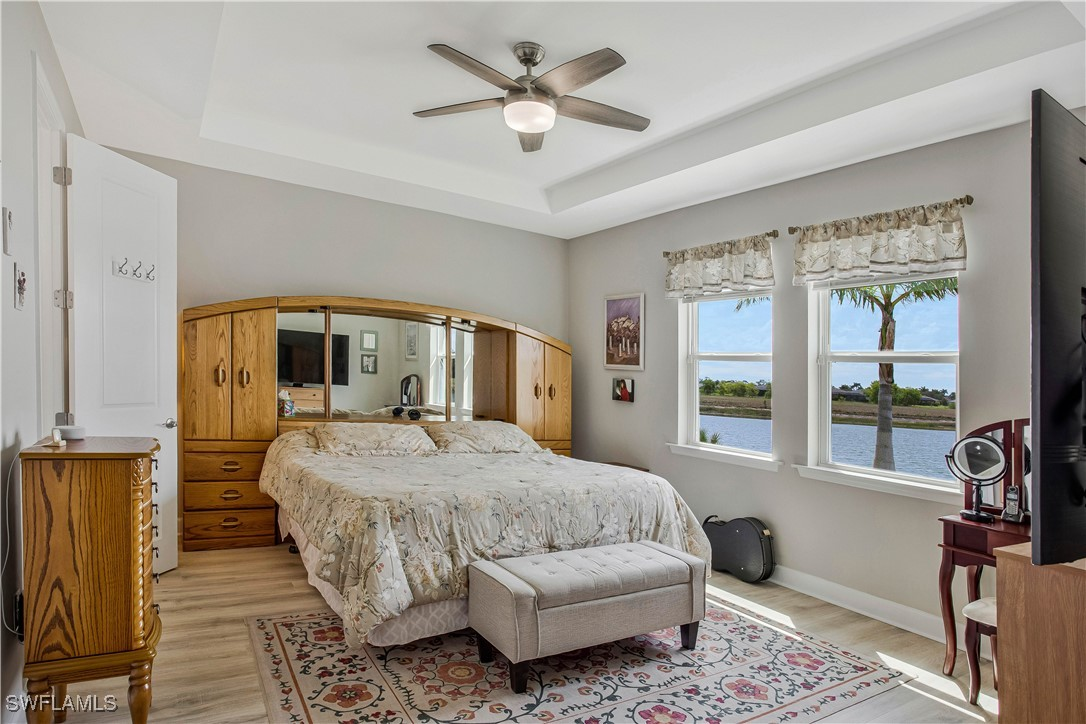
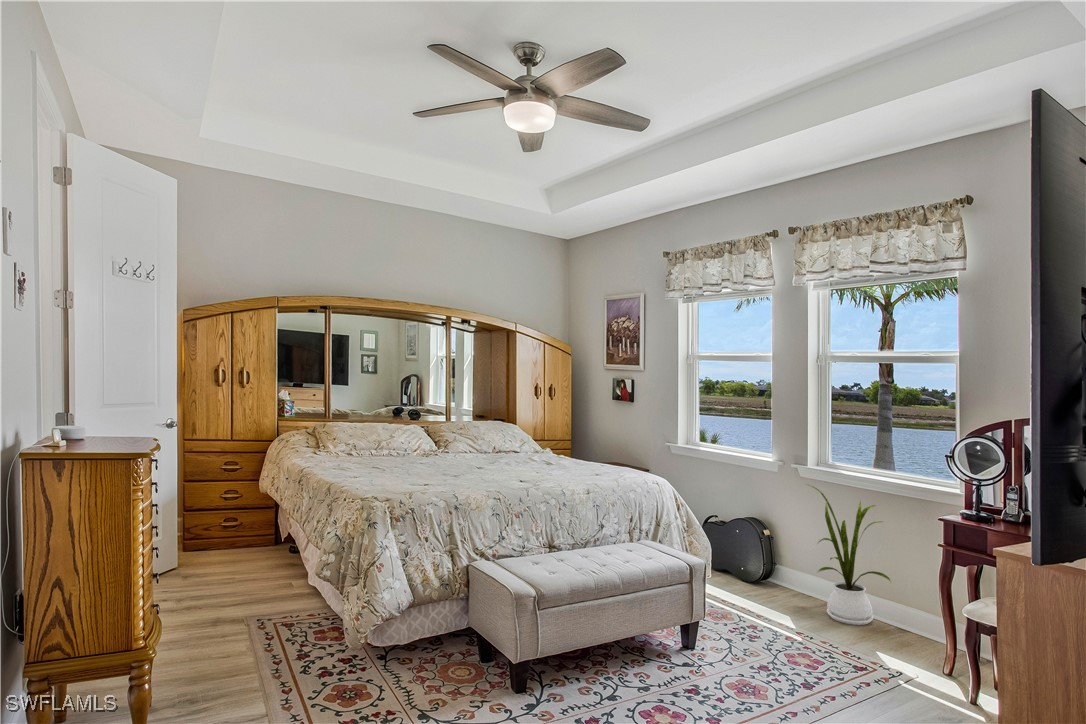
+ house plant (844, 552)
